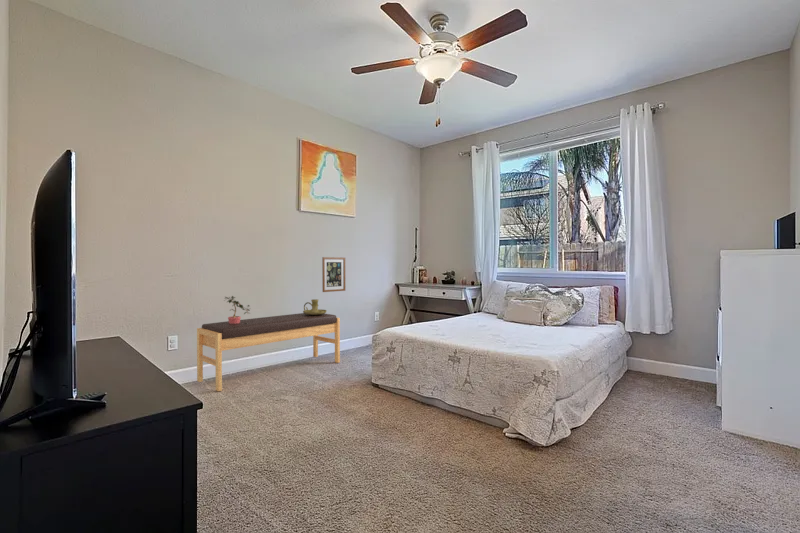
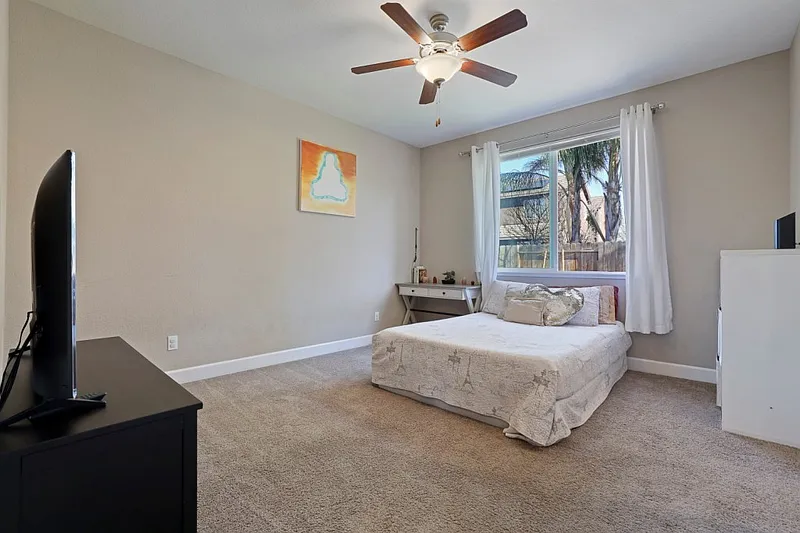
- wall art (334, 274)
- potted plant (235, 309)
- candle holder (313, 306)
- bench (274, 341)
